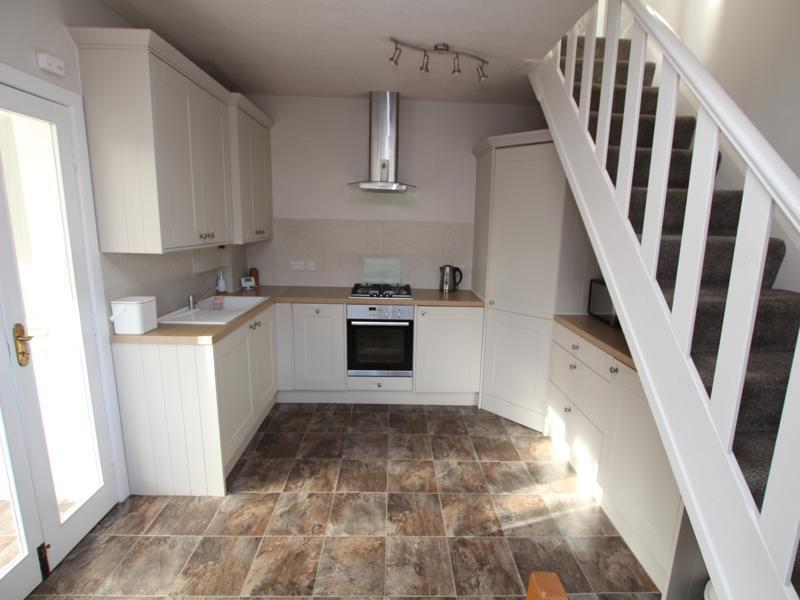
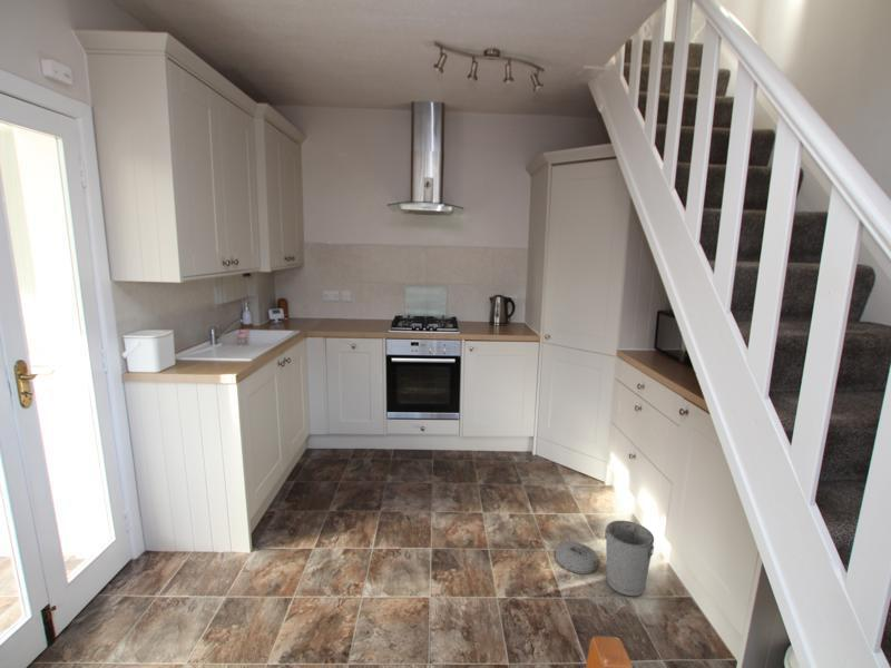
+ trash can (606, 546)
